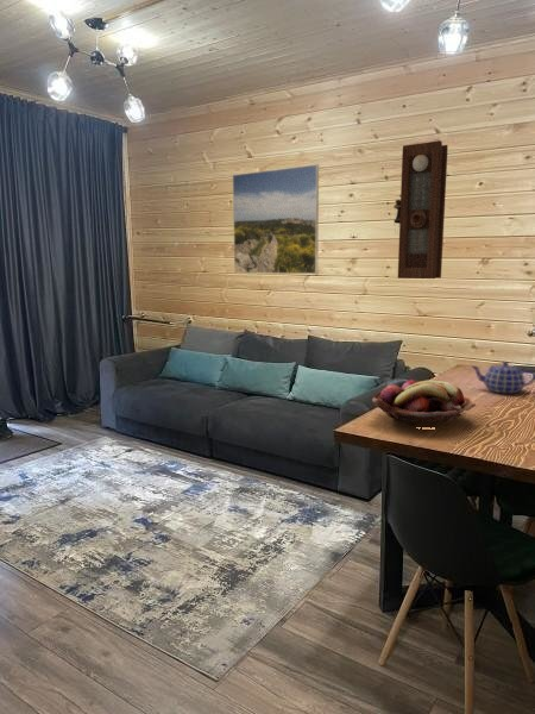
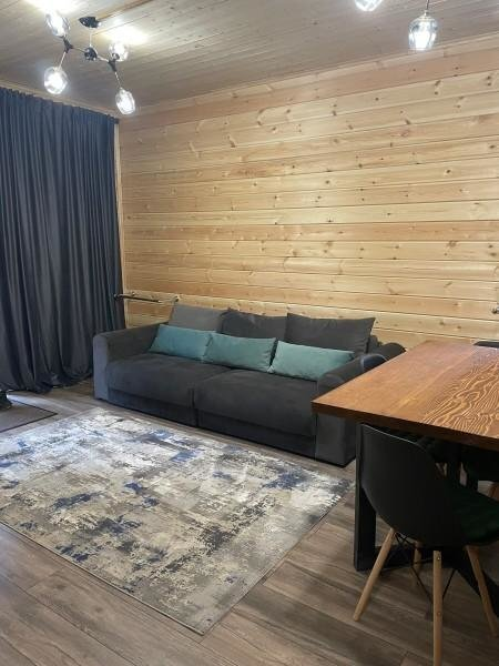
- fruit basket (422, 399)
- teapot (502, 375)
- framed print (273, 223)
- pendulum clock (415, 213)
